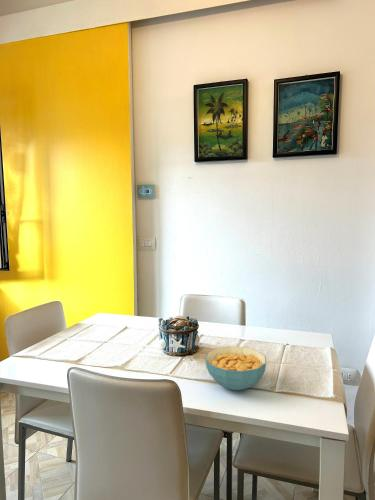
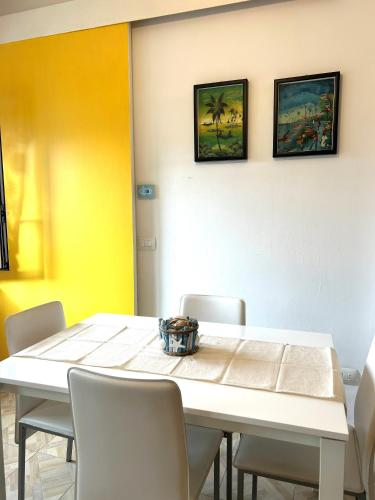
- cereal bowl (235, 371)
